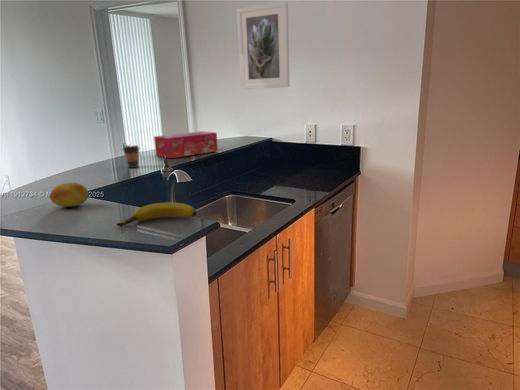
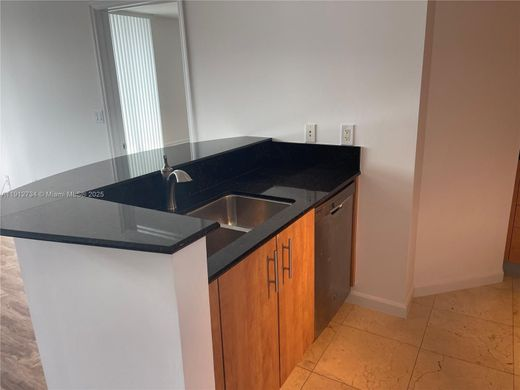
- coffee cup (132, 156)
- fruit (69, 194)
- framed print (263, 47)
- banana (158, 212)
- tissue box (186, 143)
